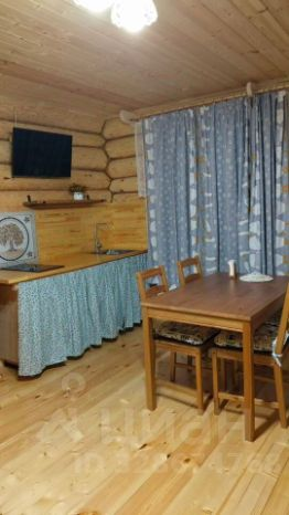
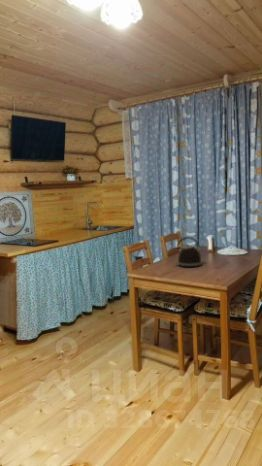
+ kettle (189, 250)
